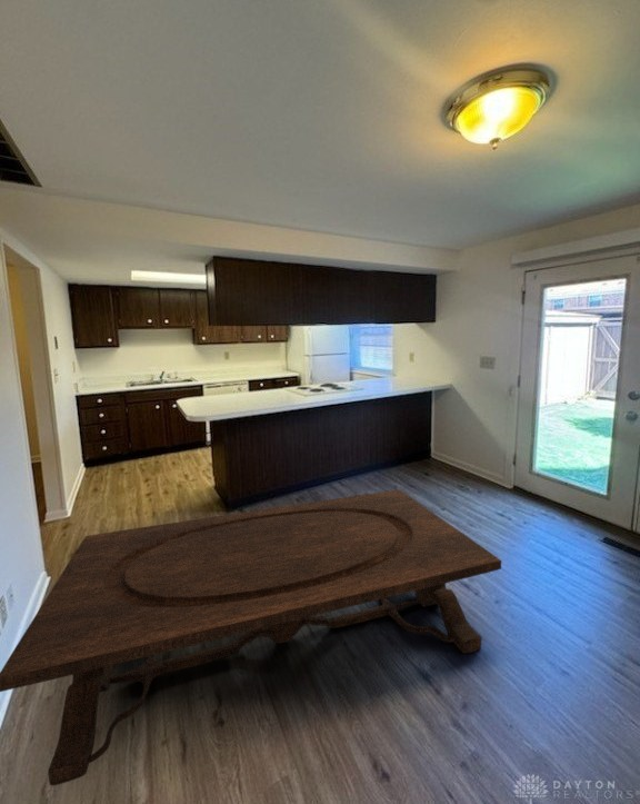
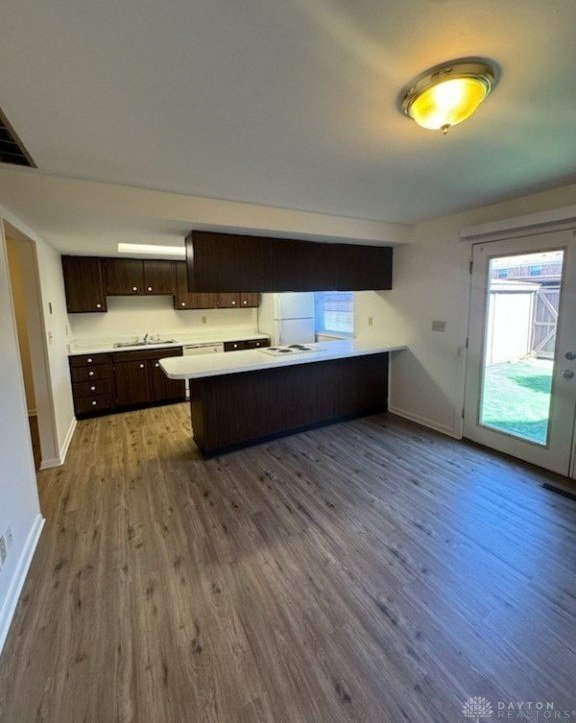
- dining table (279, 594)
